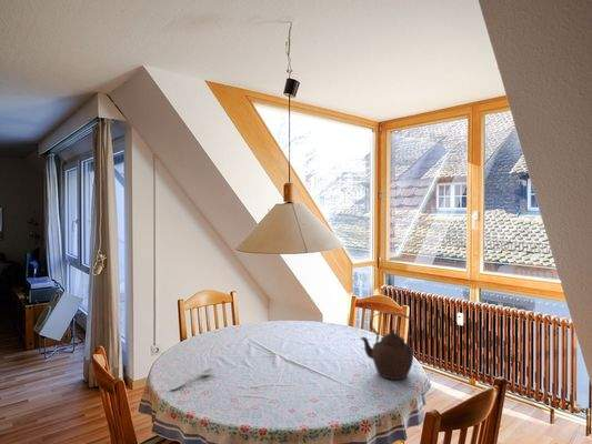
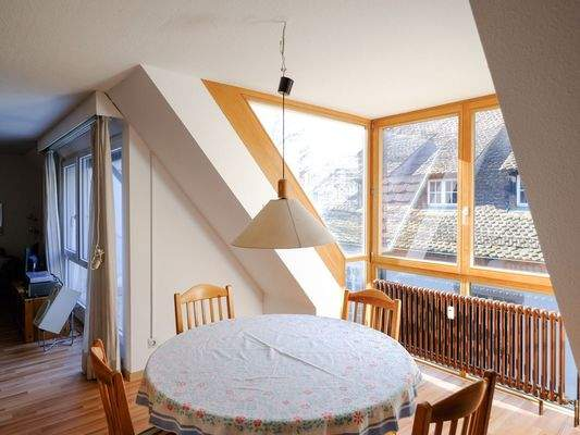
- spoon (192, 377)
- teapot (387, 342)
